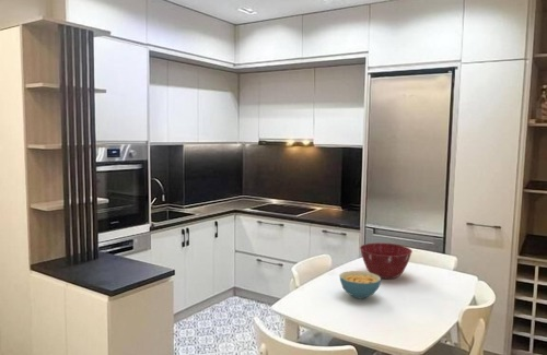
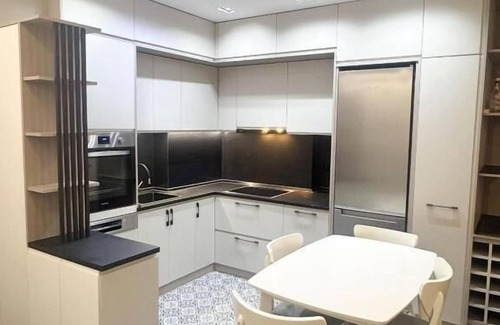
- cereal bowl (359, 286)
- mixing bowl (384, 261)
